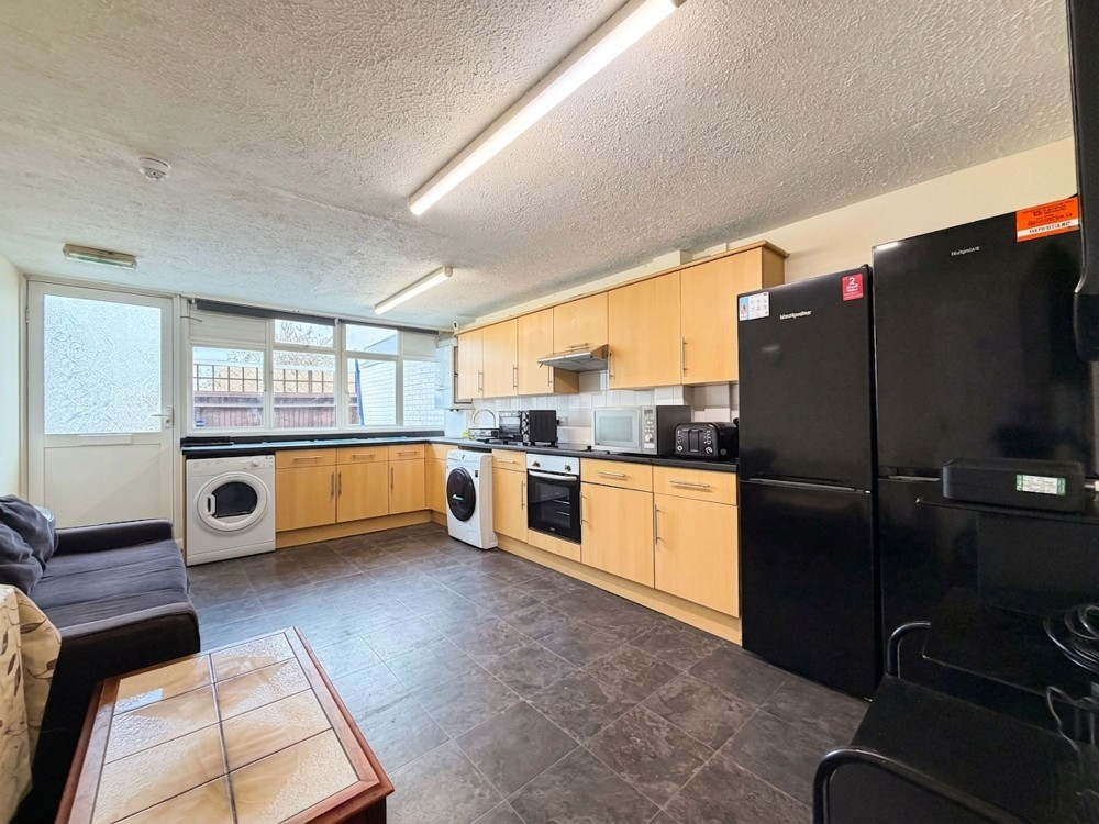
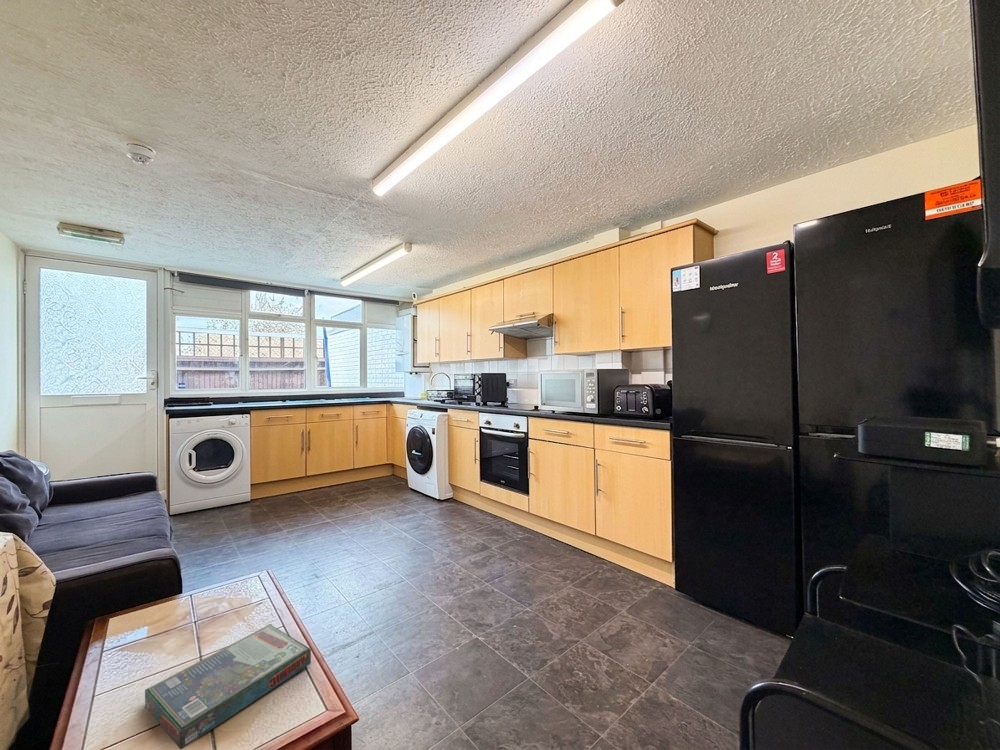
+ board game (233, 675)
